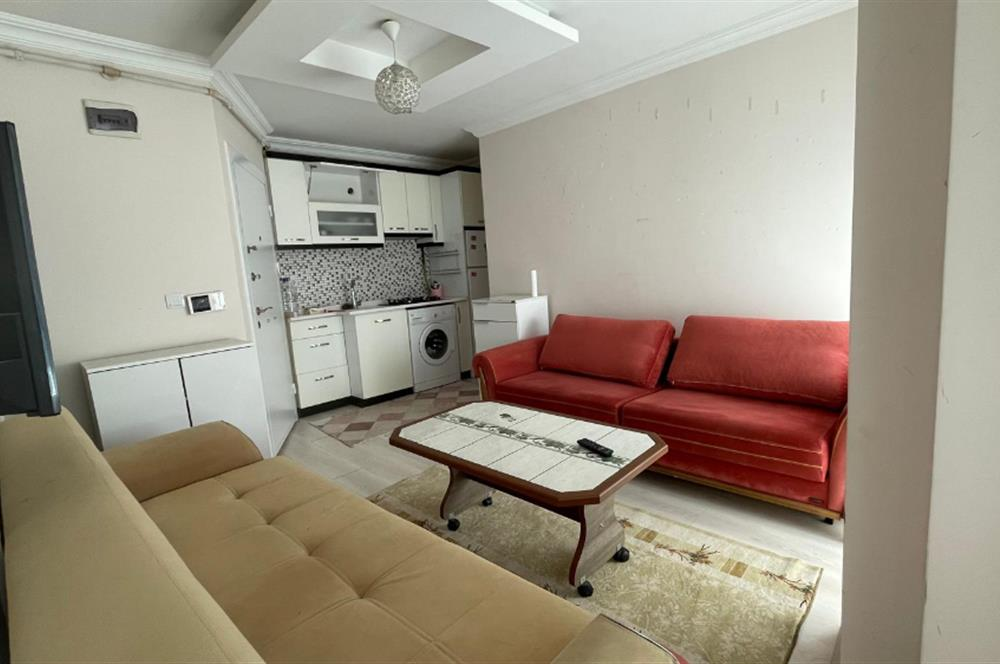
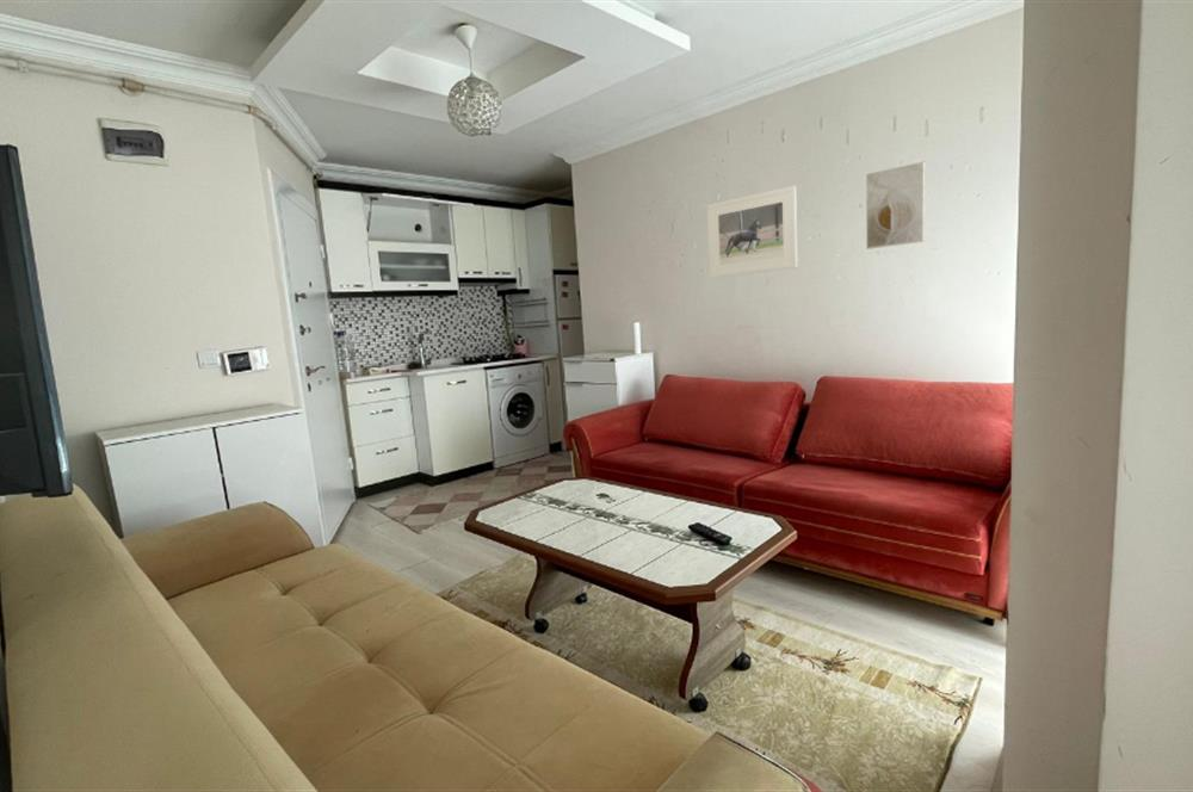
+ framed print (894, 206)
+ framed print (749, 235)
